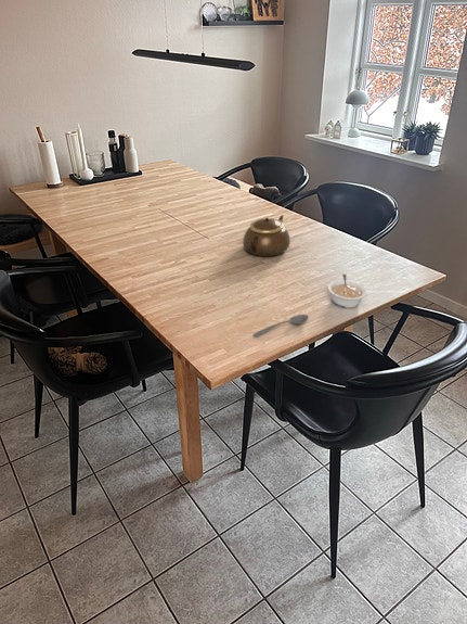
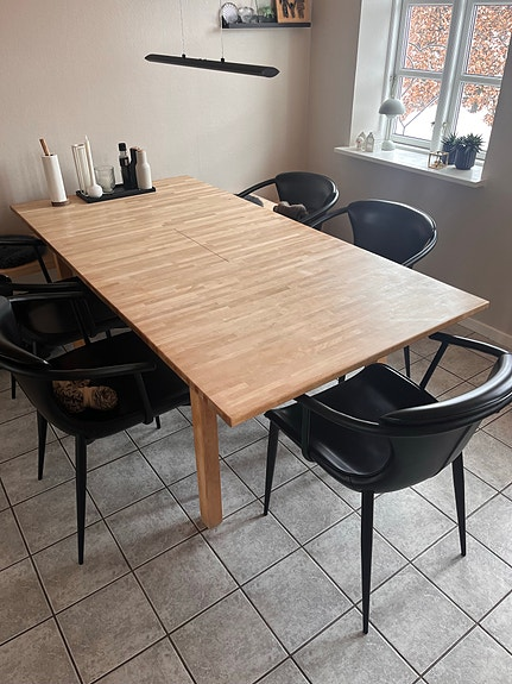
- soupspoon (281, 323)
- teapot (265, 232)
- legume (345, 293)
